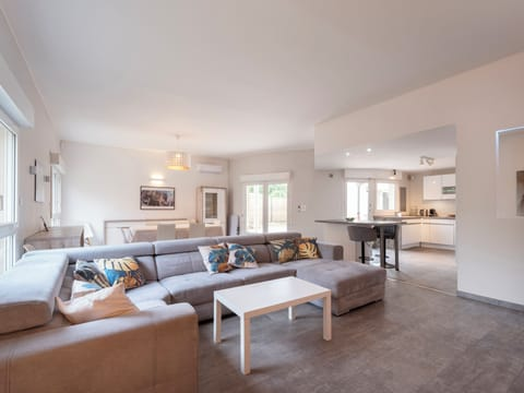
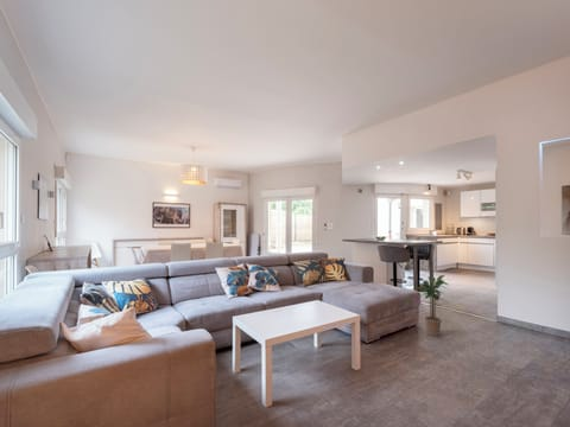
+ potted plant (430, 304)
